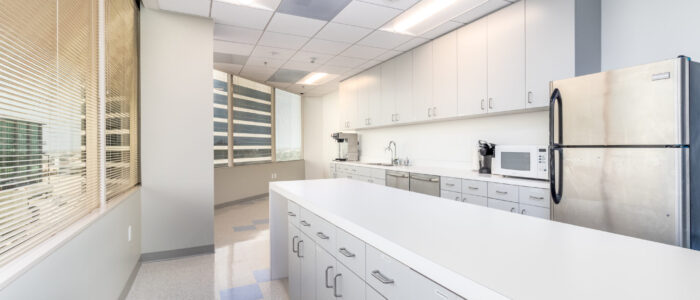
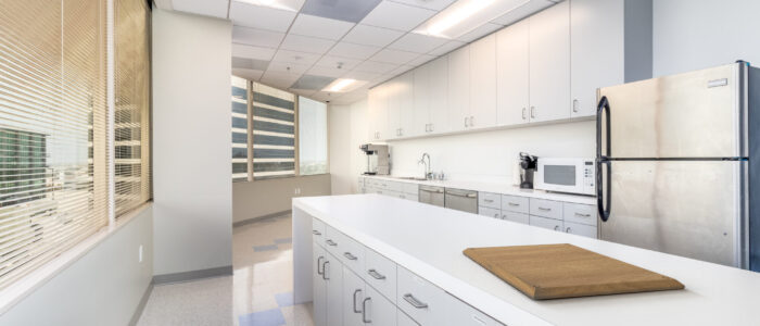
+ chopping board (555, 264)
